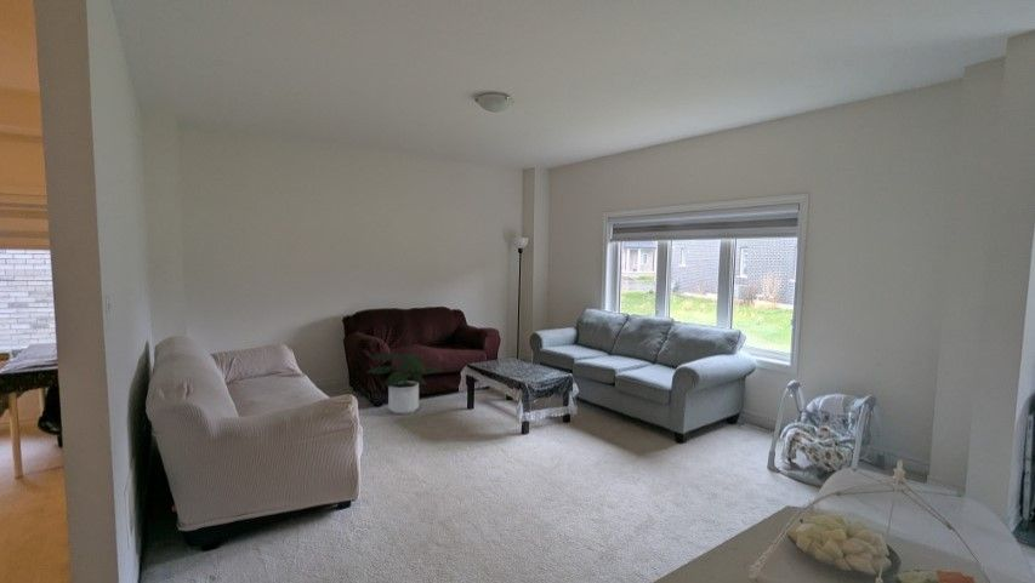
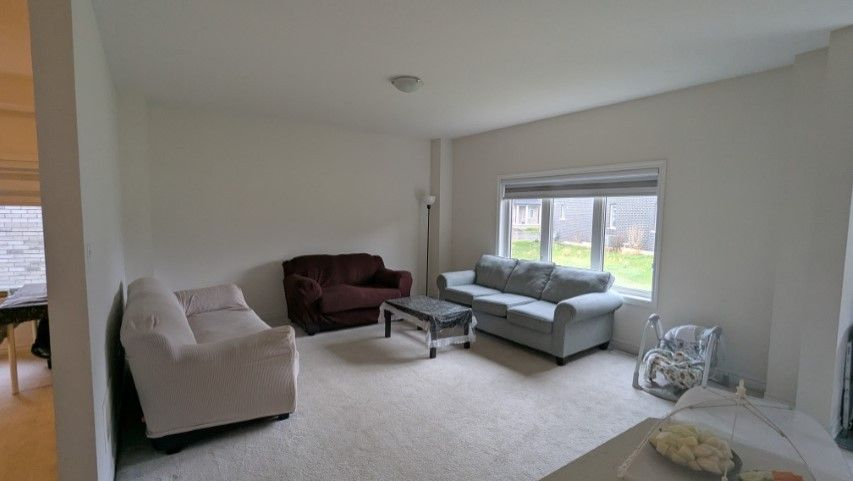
- potted plant (405, 382)
